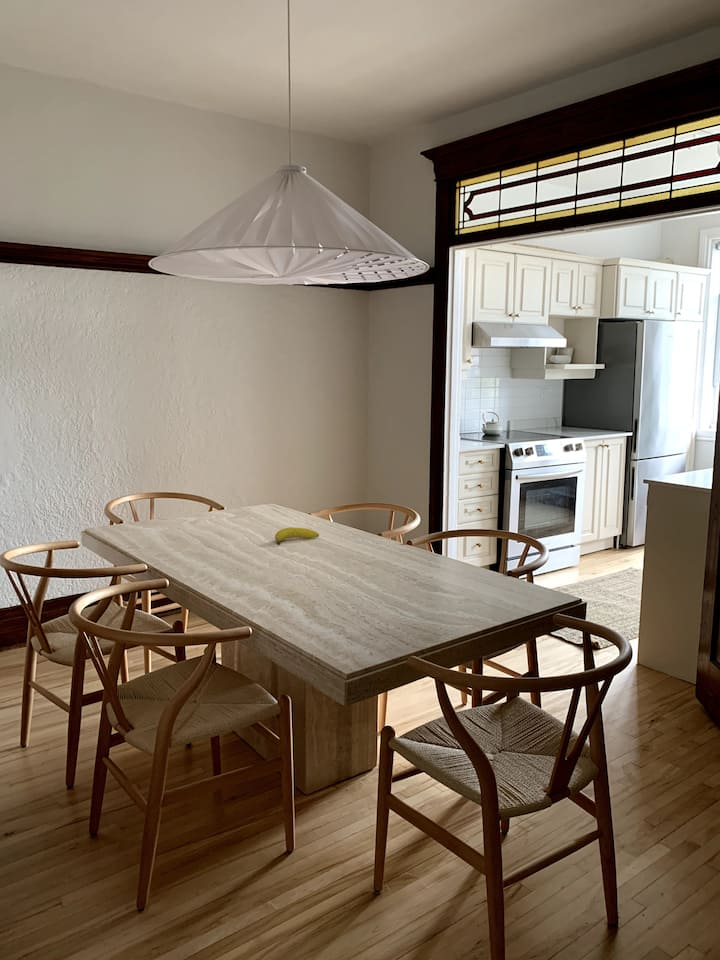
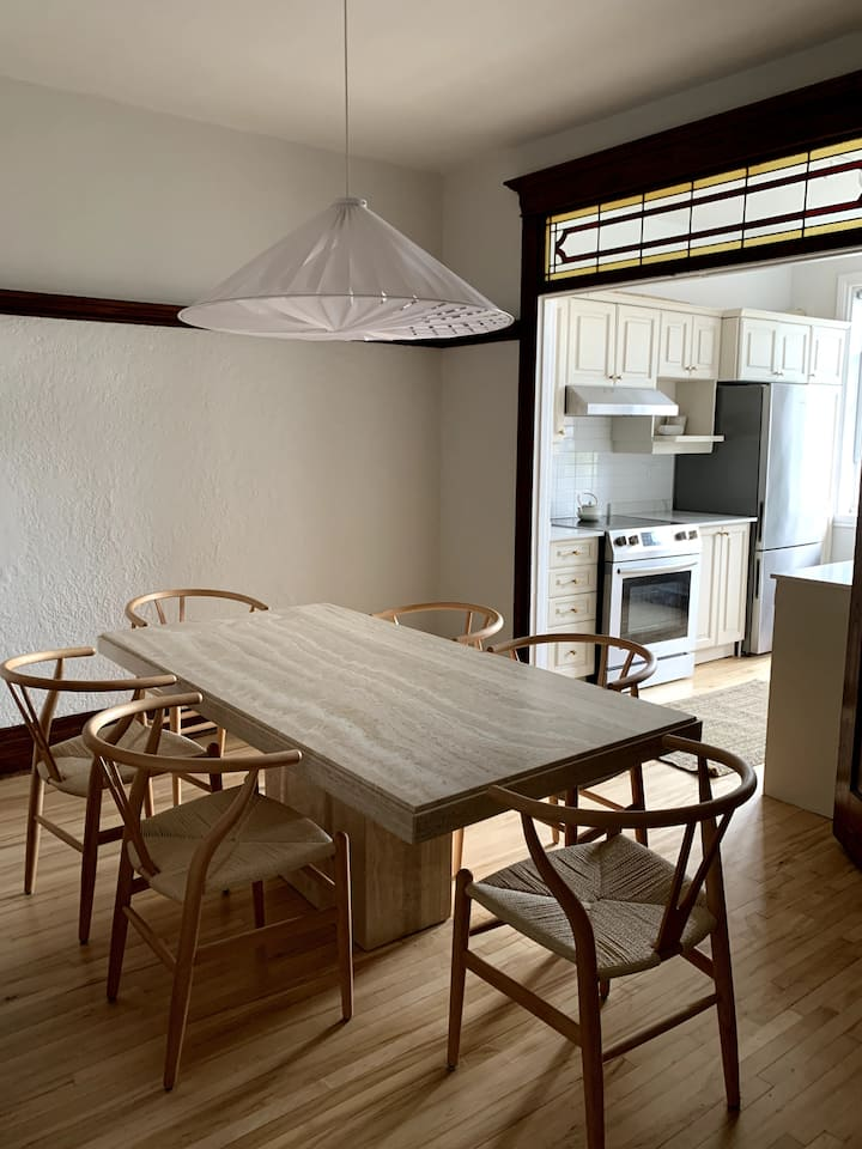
- fruit (294, 534)
